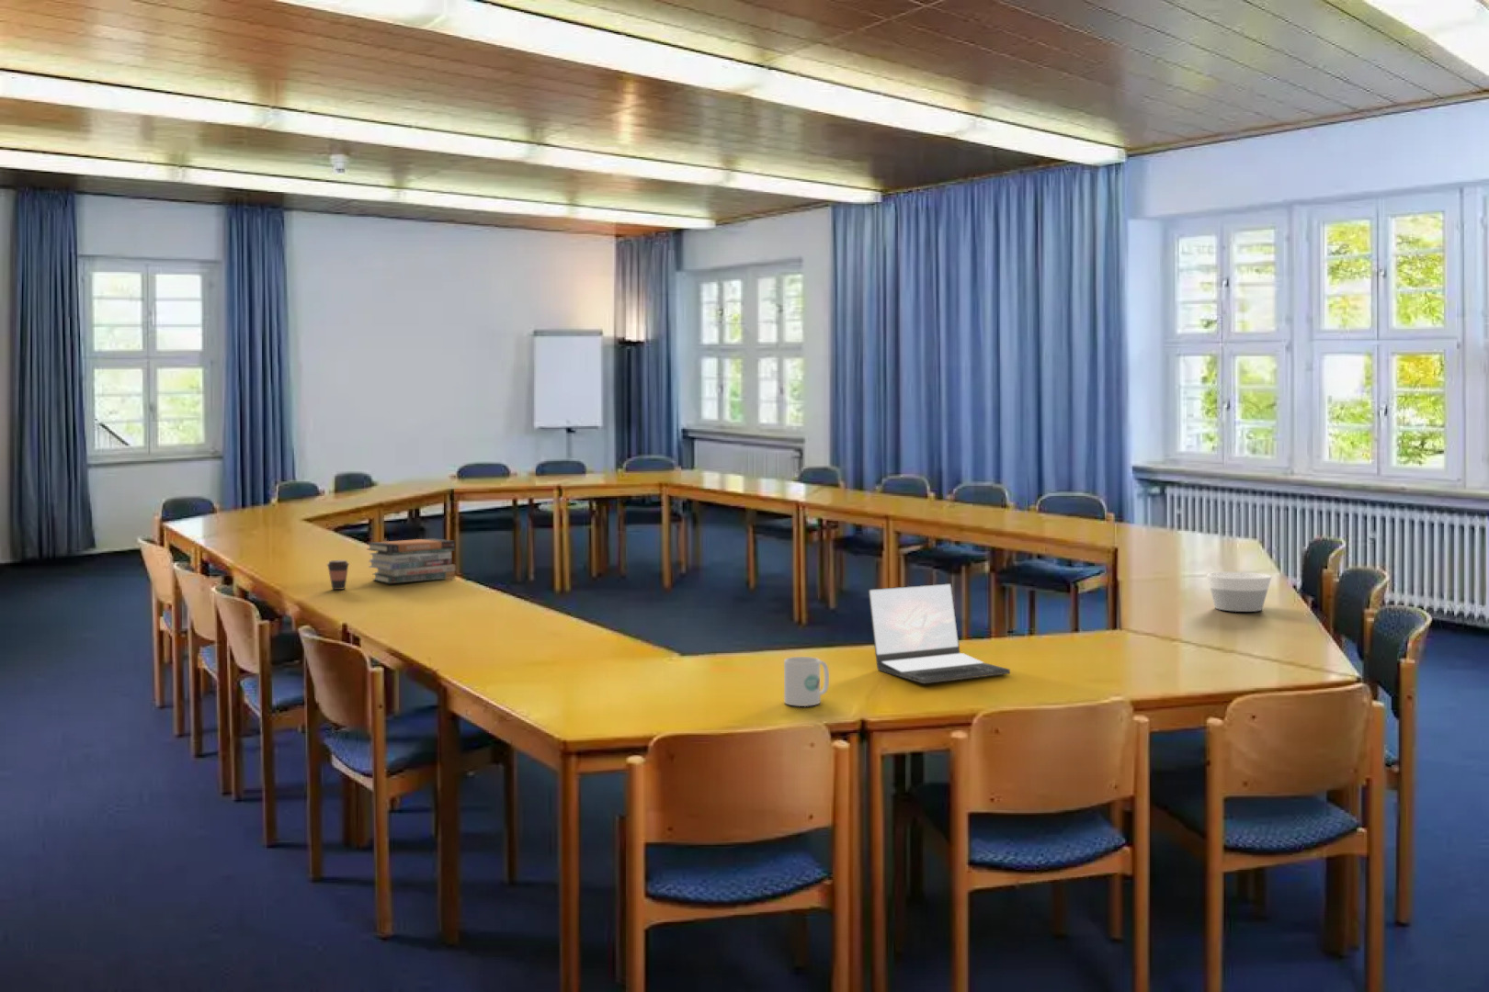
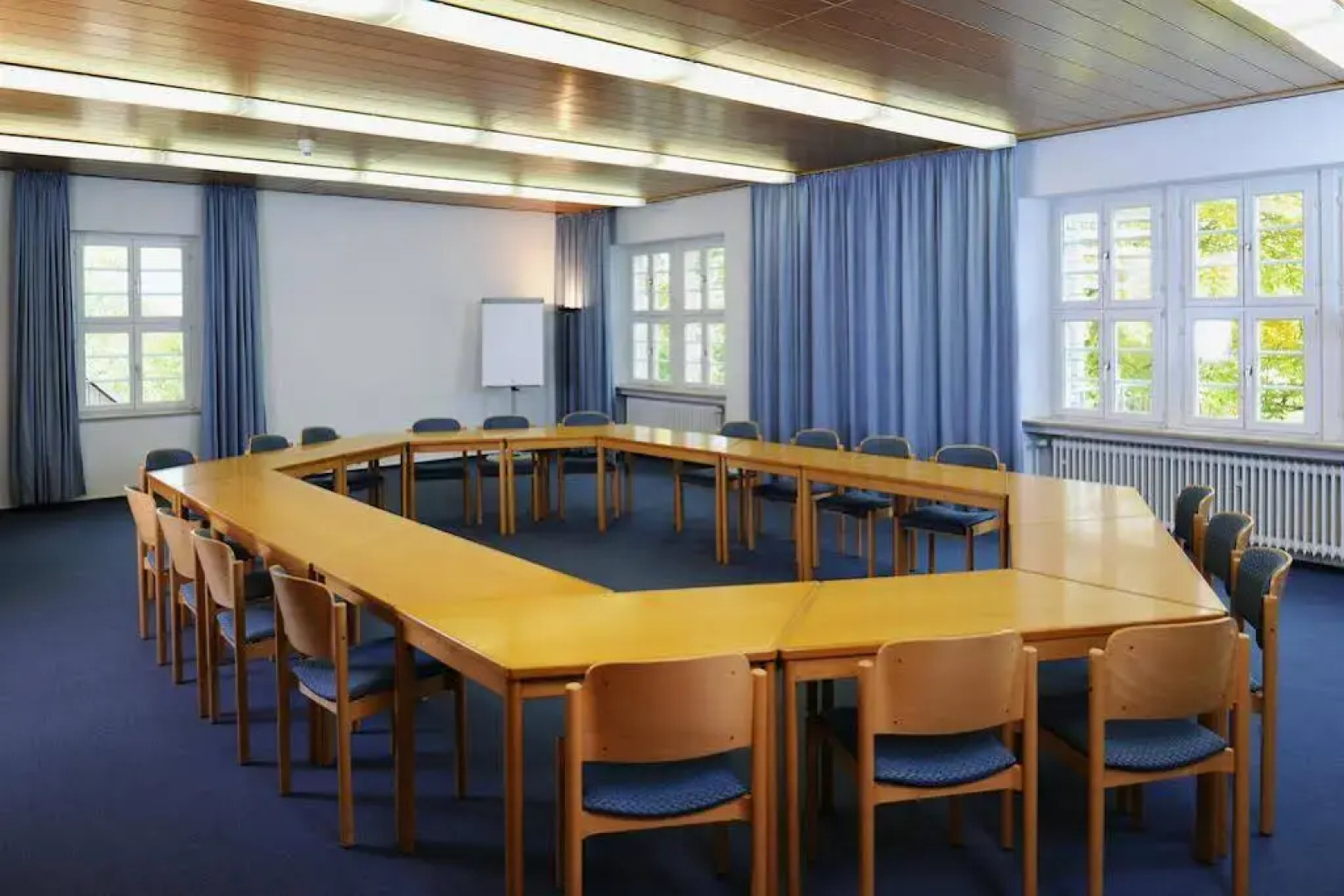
- bowl (1239, 591)
- coffee cup (338, 575)
- book stack (412, 560)
- laptop (937, 630)
- mug (808, 680)
